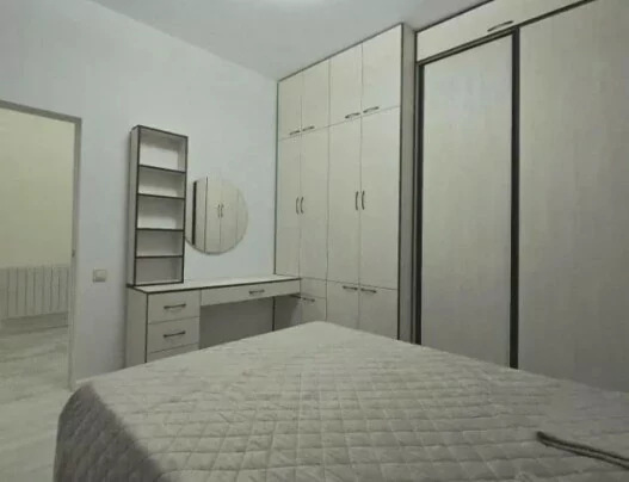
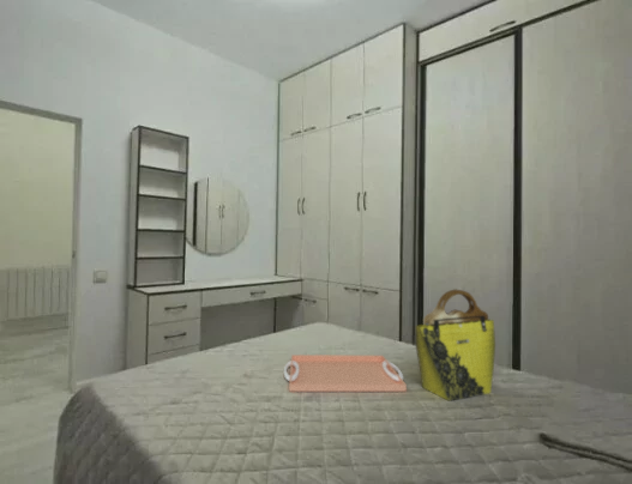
+ tote bag (456, 339)
+ serving tray (342, 370)
